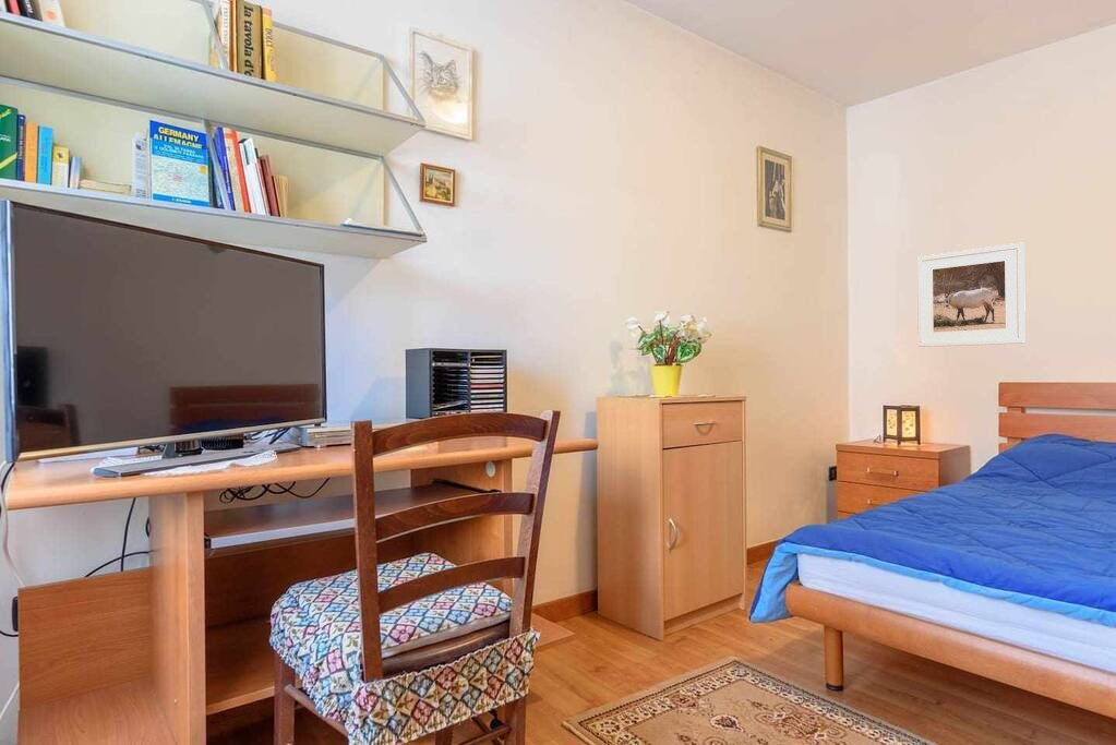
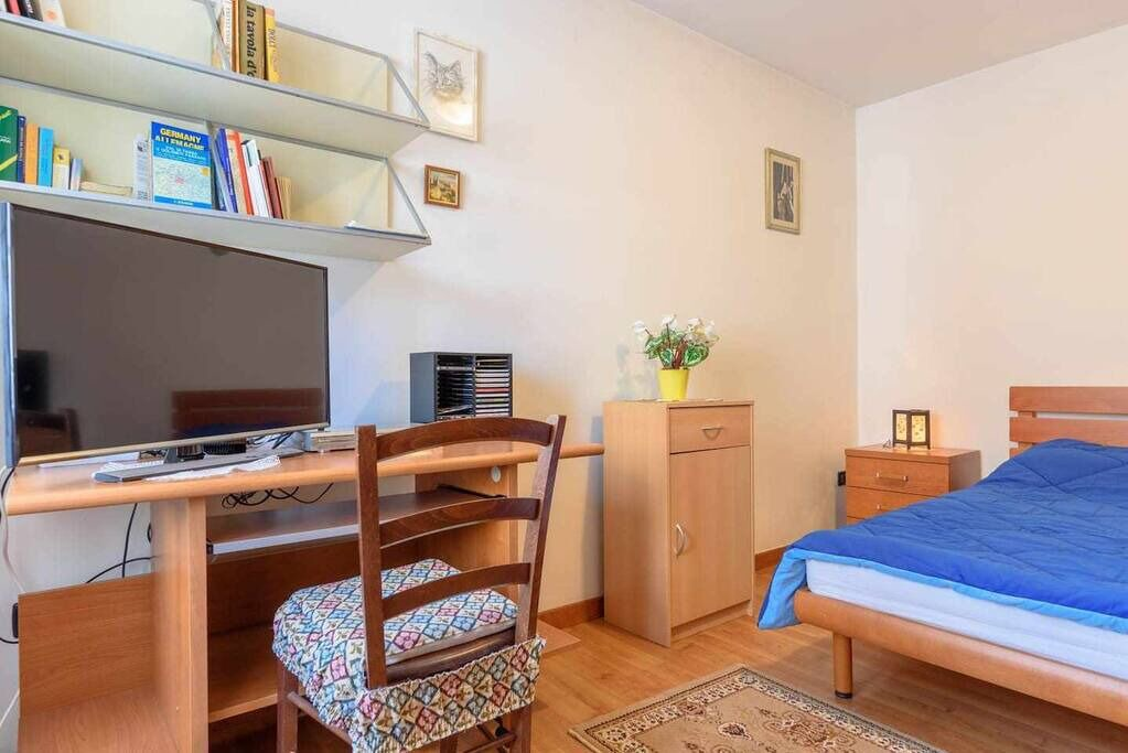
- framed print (968, 298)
